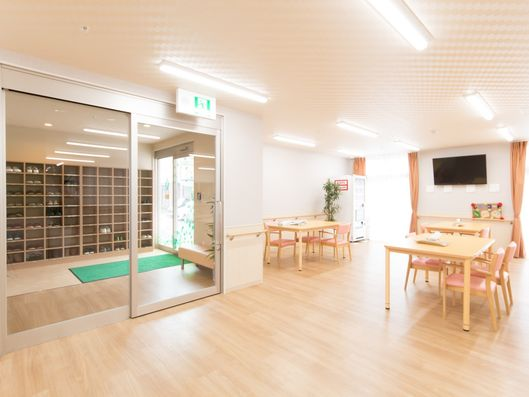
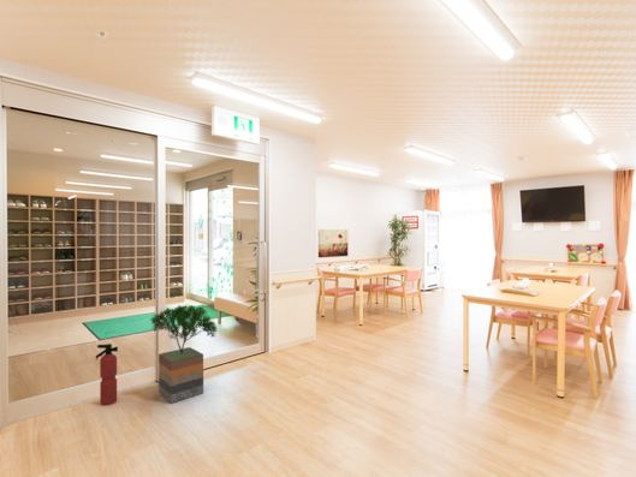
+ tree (183, 347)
+ fire extinguisher (107, 372)
+ wall art (333, 243)
